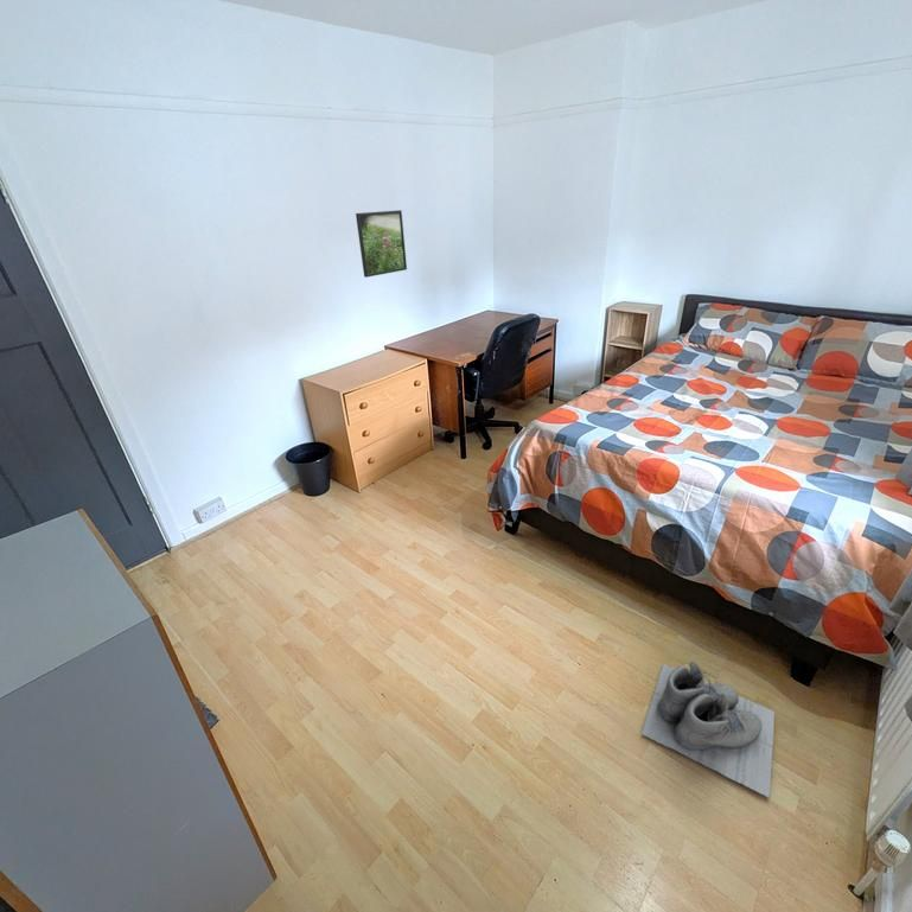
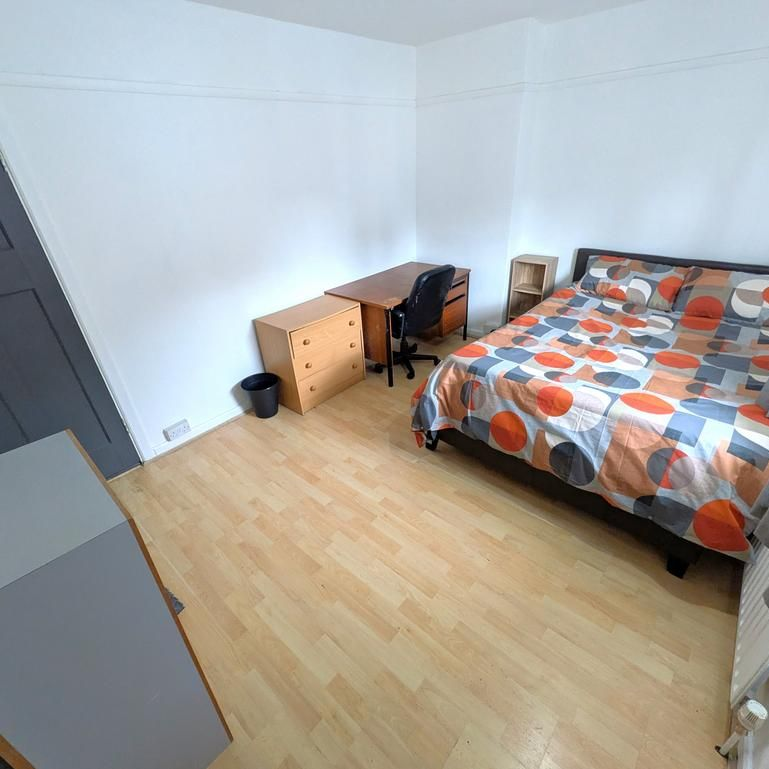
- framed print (382, 243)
- boots (715, 706)
